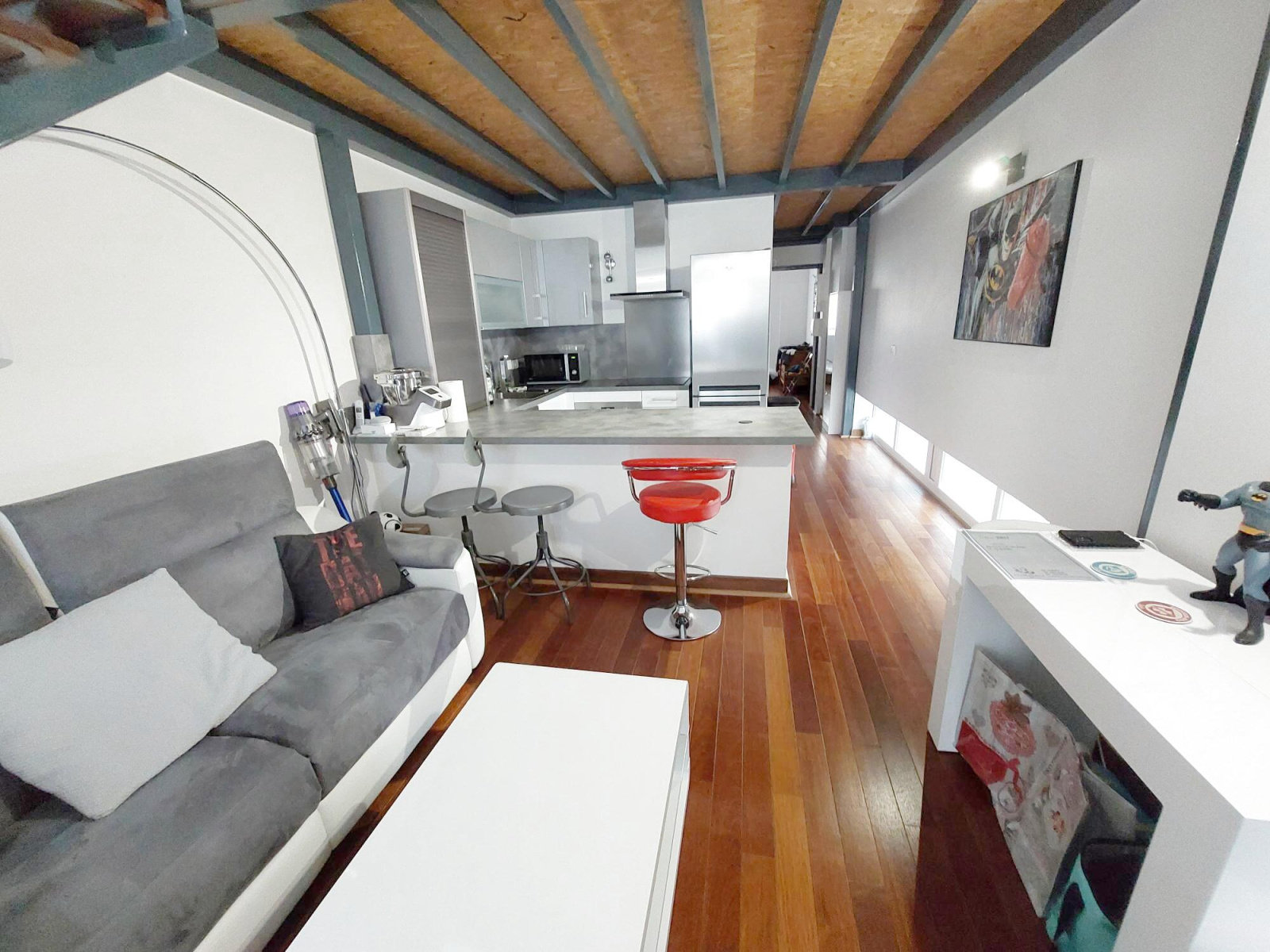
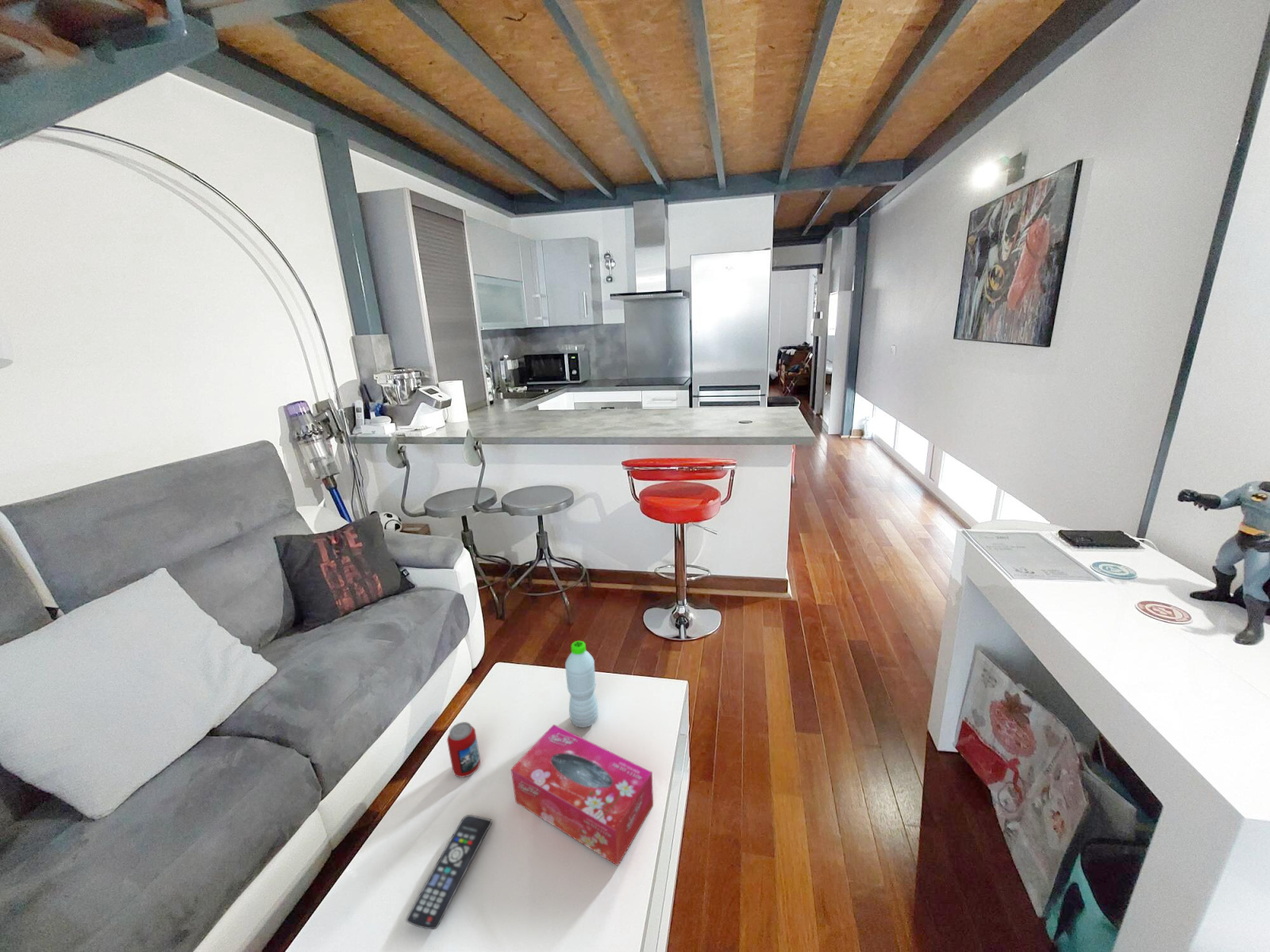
+ water bottle (581, 683)
+ beverage can (464, 749)
+ tissue box (582, 787)
+ remote control (453, 865)
